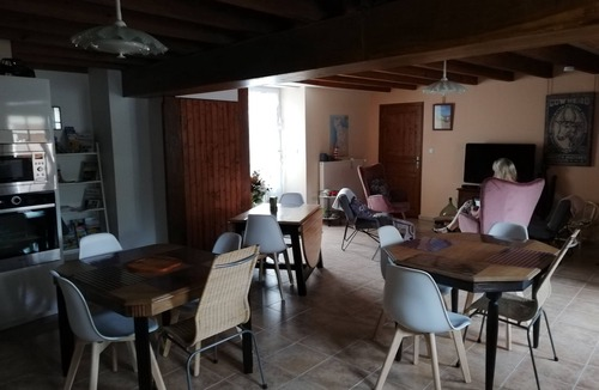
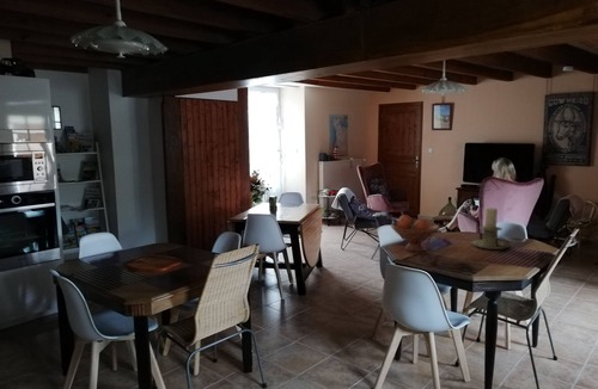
+ candle holder (490, 227)
+ fruit bowl (414, 233)
